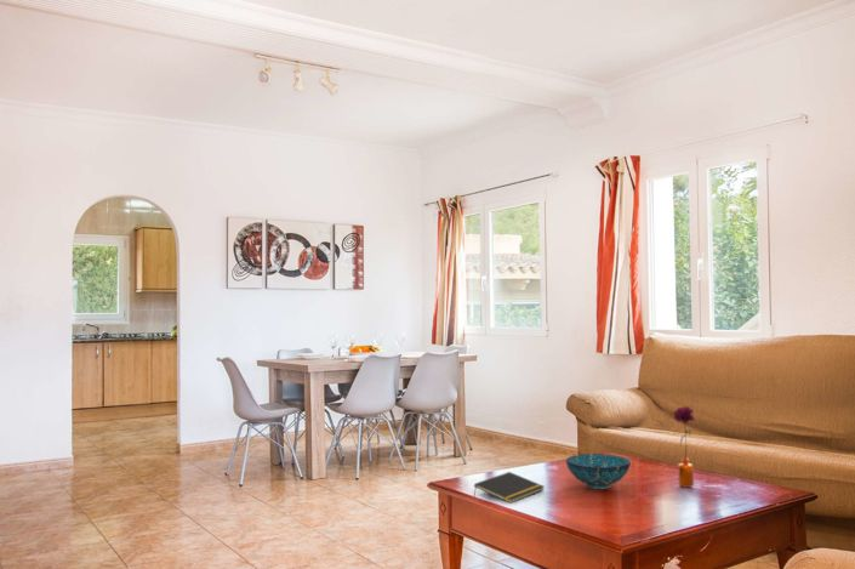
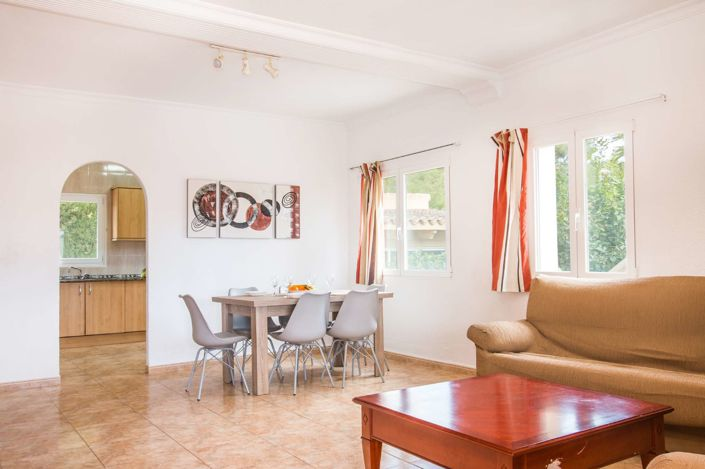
- notepad (509, 487)
- decorative bowl (598, 472)
- flower (685, 445)
